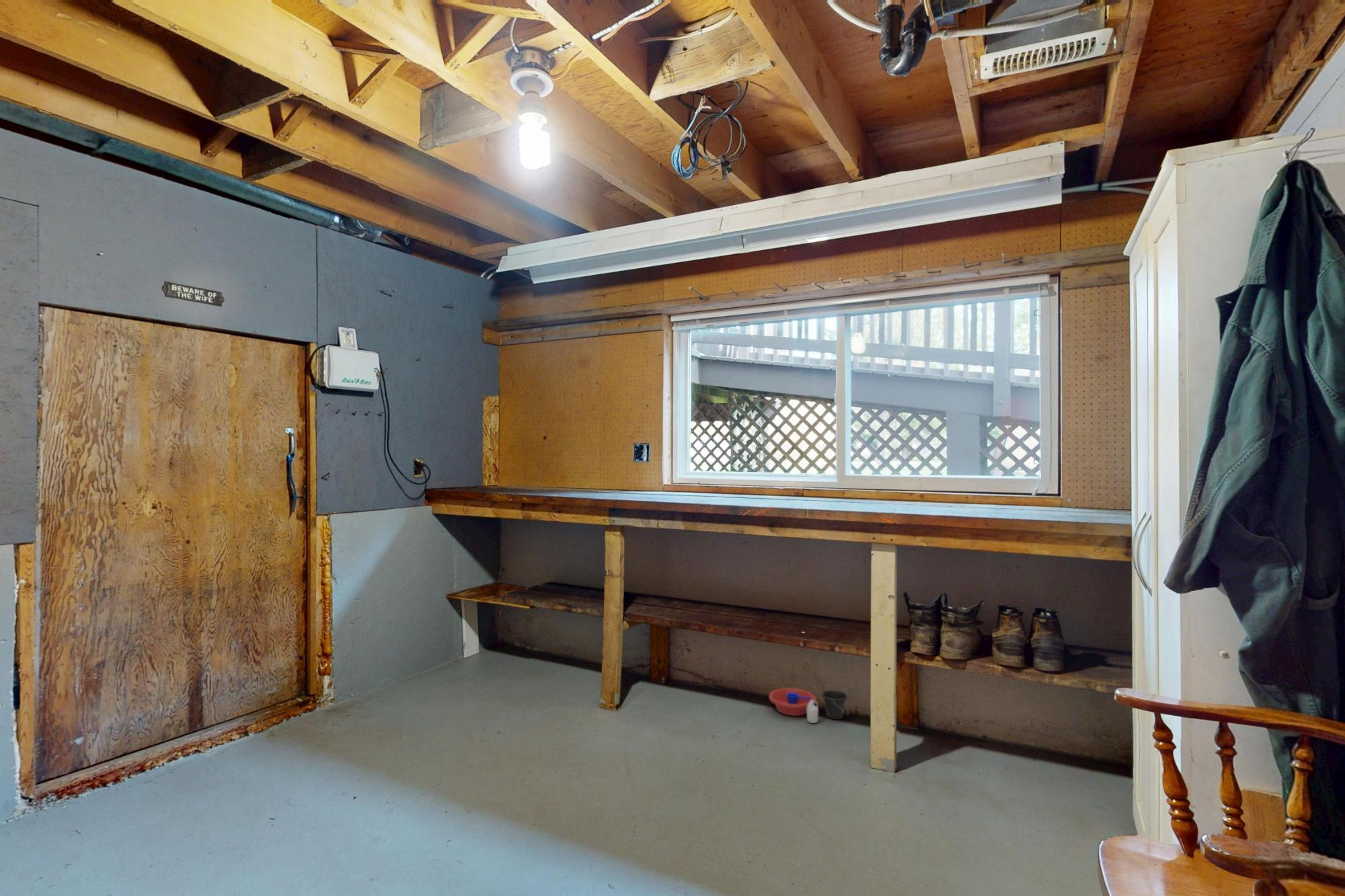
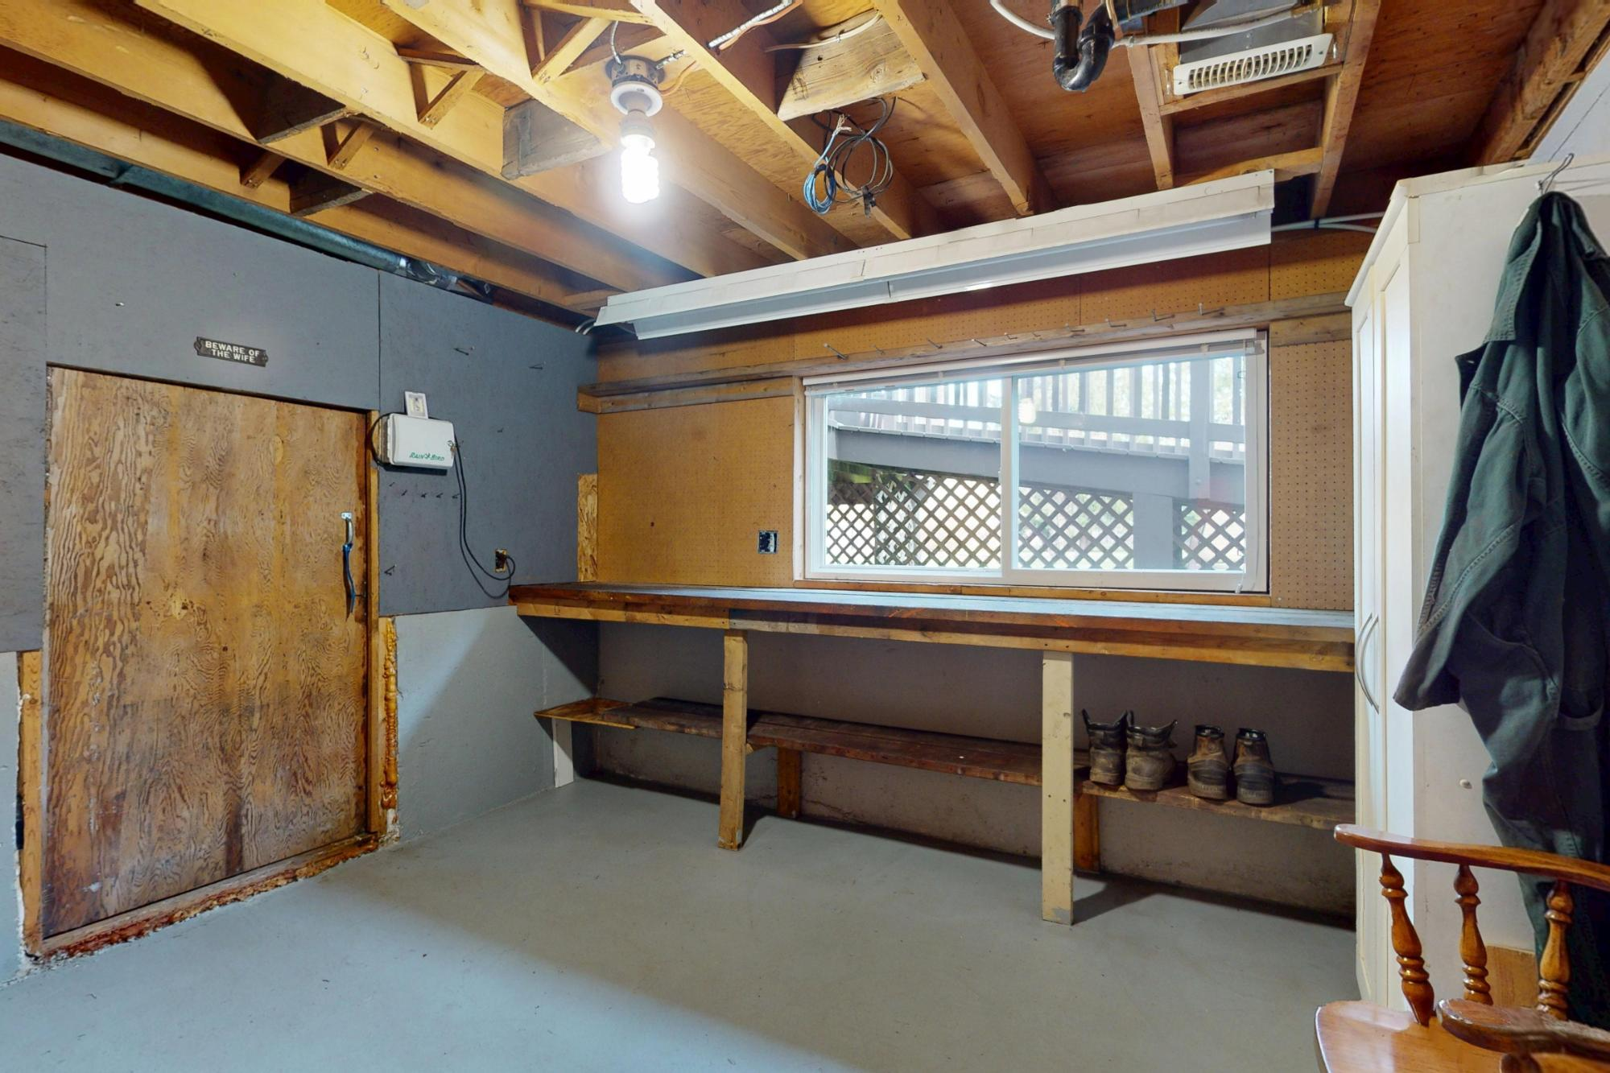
- bucket (807, 701)
